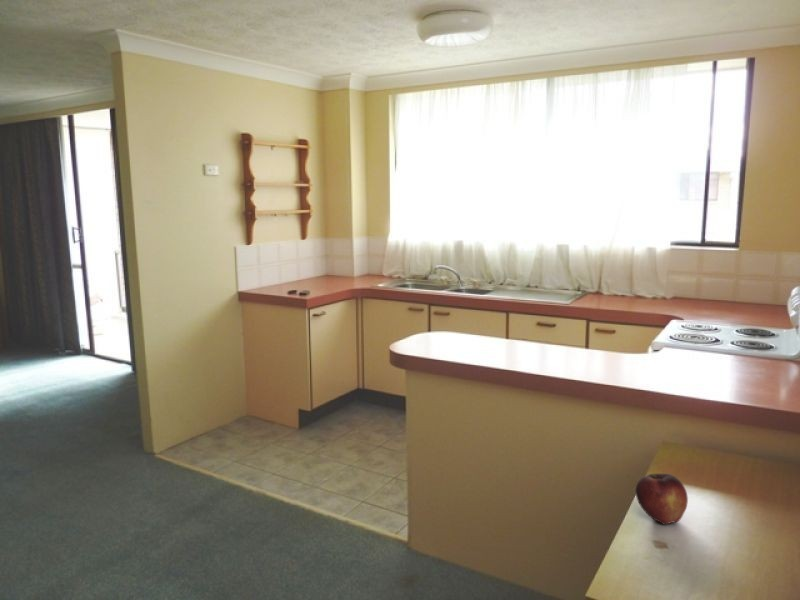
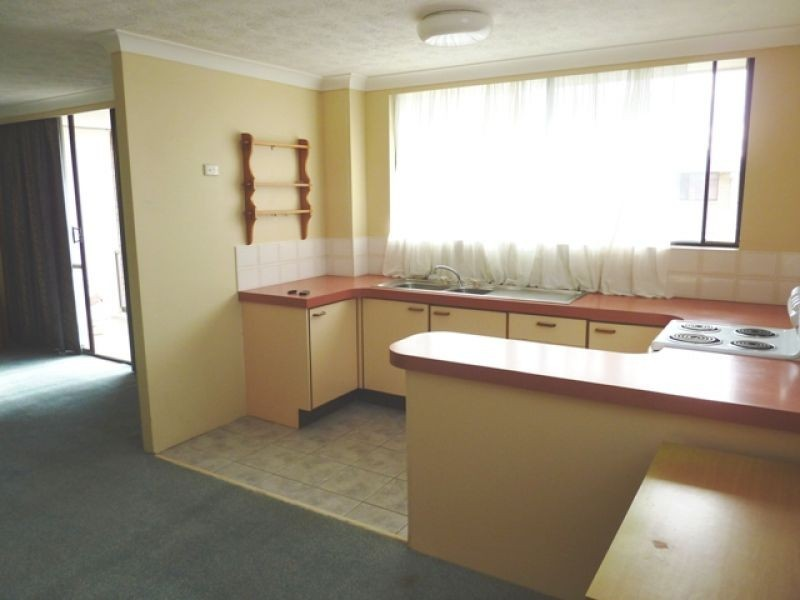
- fruit (661, 496)
